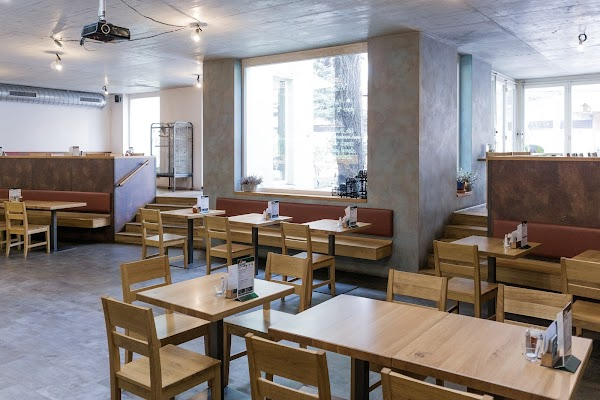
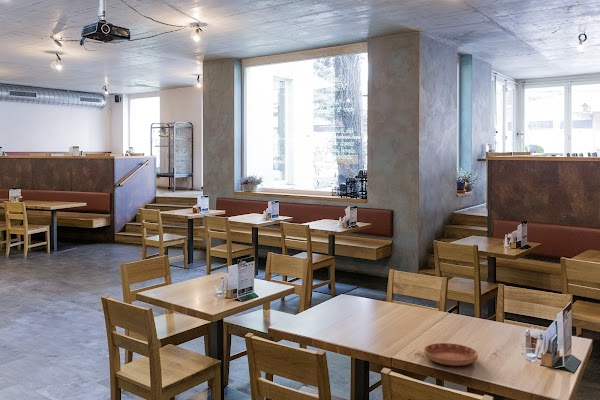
+ saucer (450, 354)
